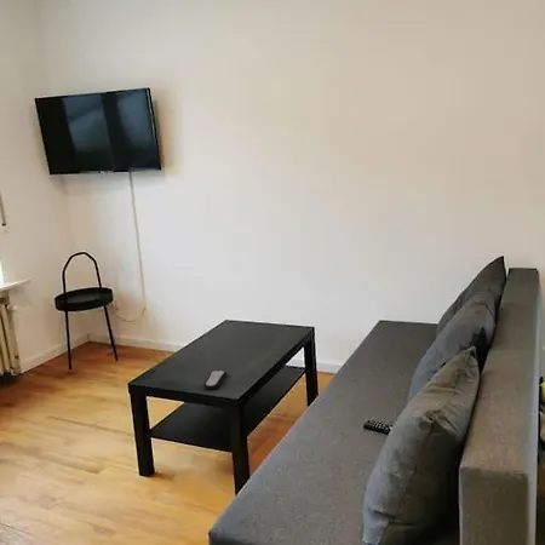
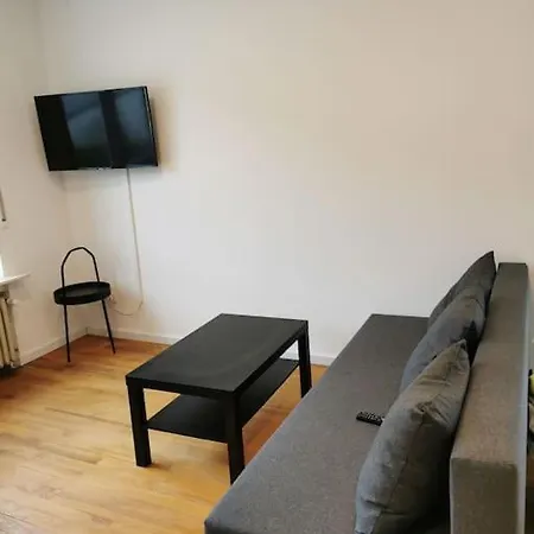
- remote control (214, 379)
